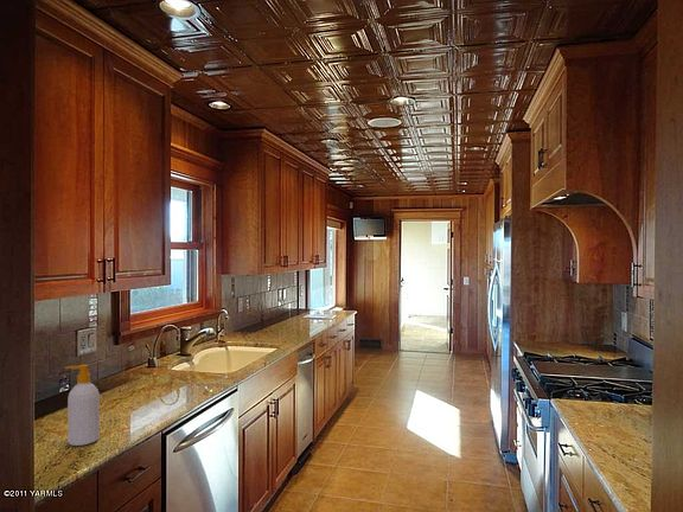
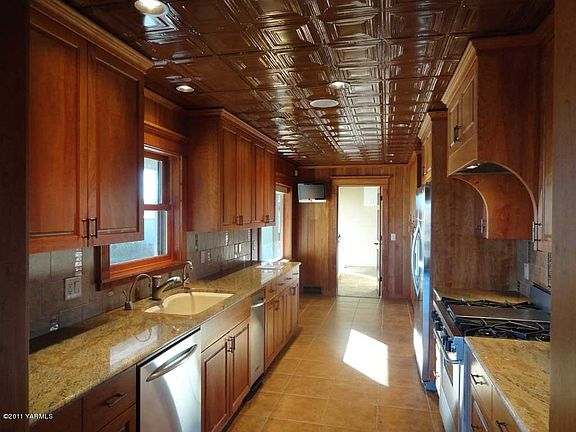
- soap bottle (82, 403)
